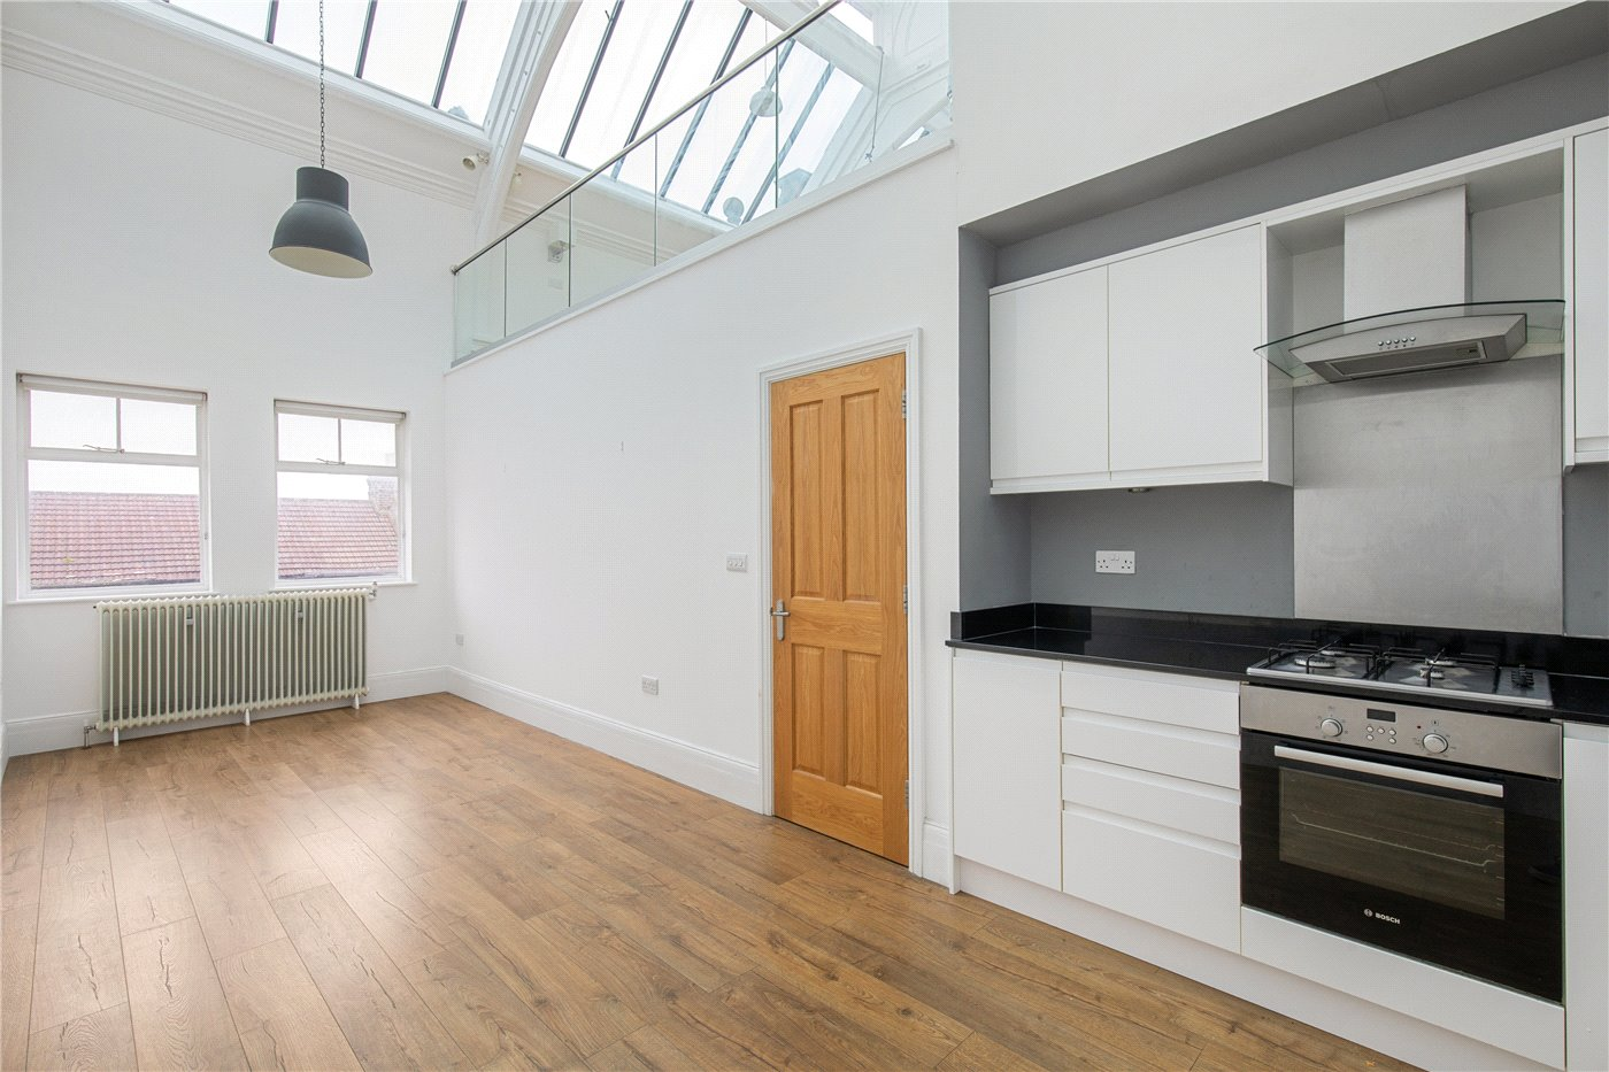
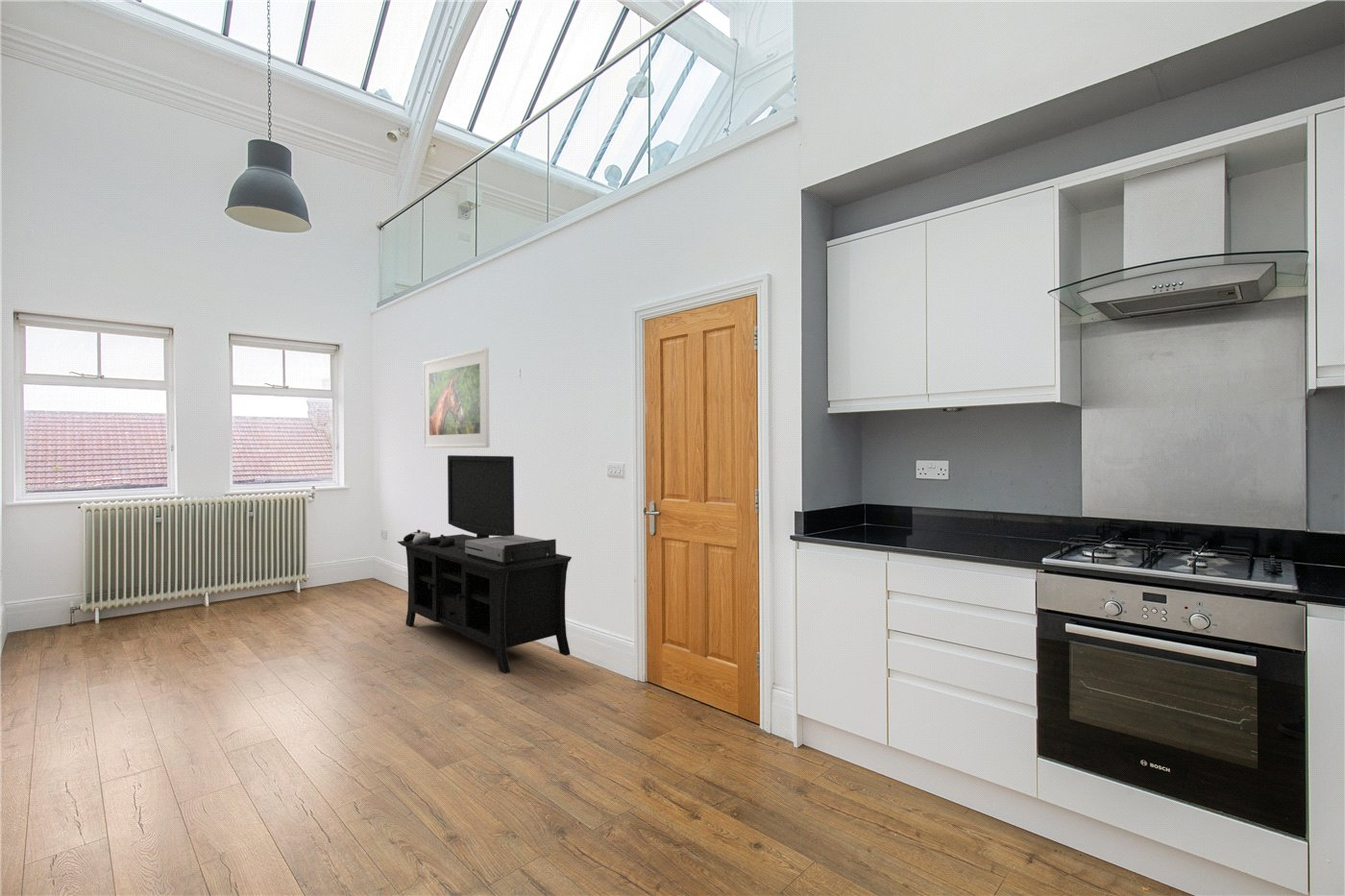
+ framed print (453, 401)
+ media console (477, 546)
